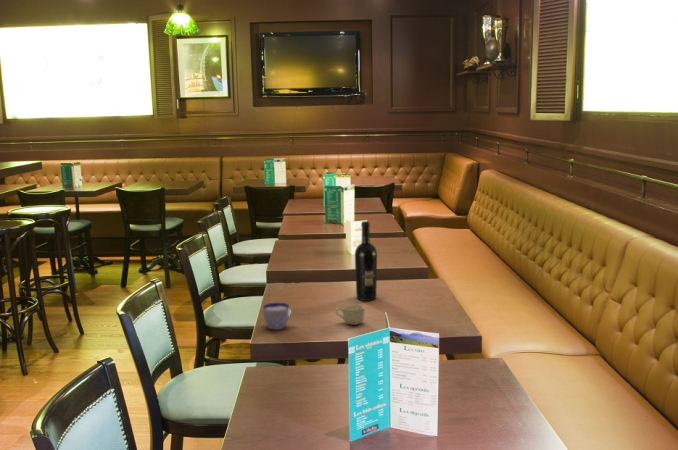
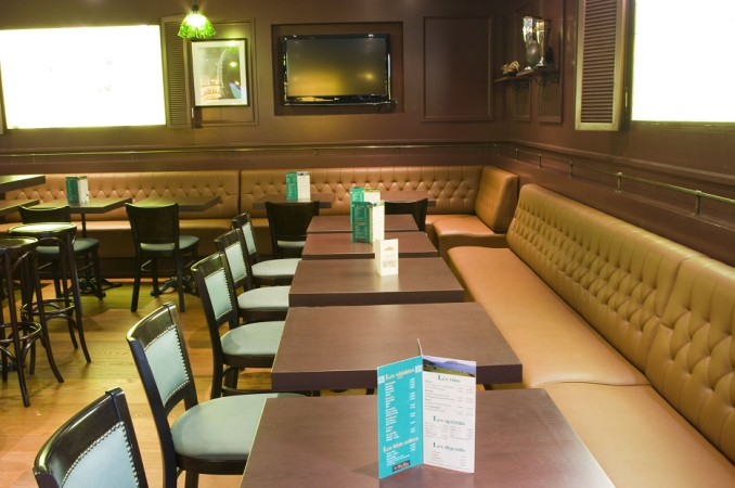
- wine bottle (366, 260)
- cup (279, 315)
- cup (350, 314)
